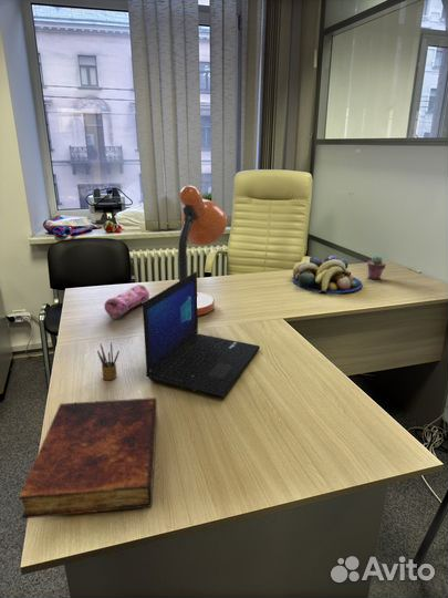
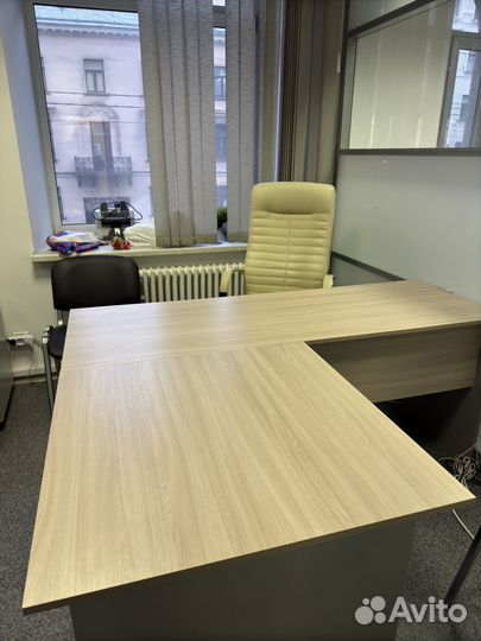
- pencil box (110, 361)
- desk lamp (196, 244)
- laptop (204, 334)
- book (100, 448)
- potted succulent (375, 267)
- pencil case (127, 300)
- fruit bowl (327, 270)
